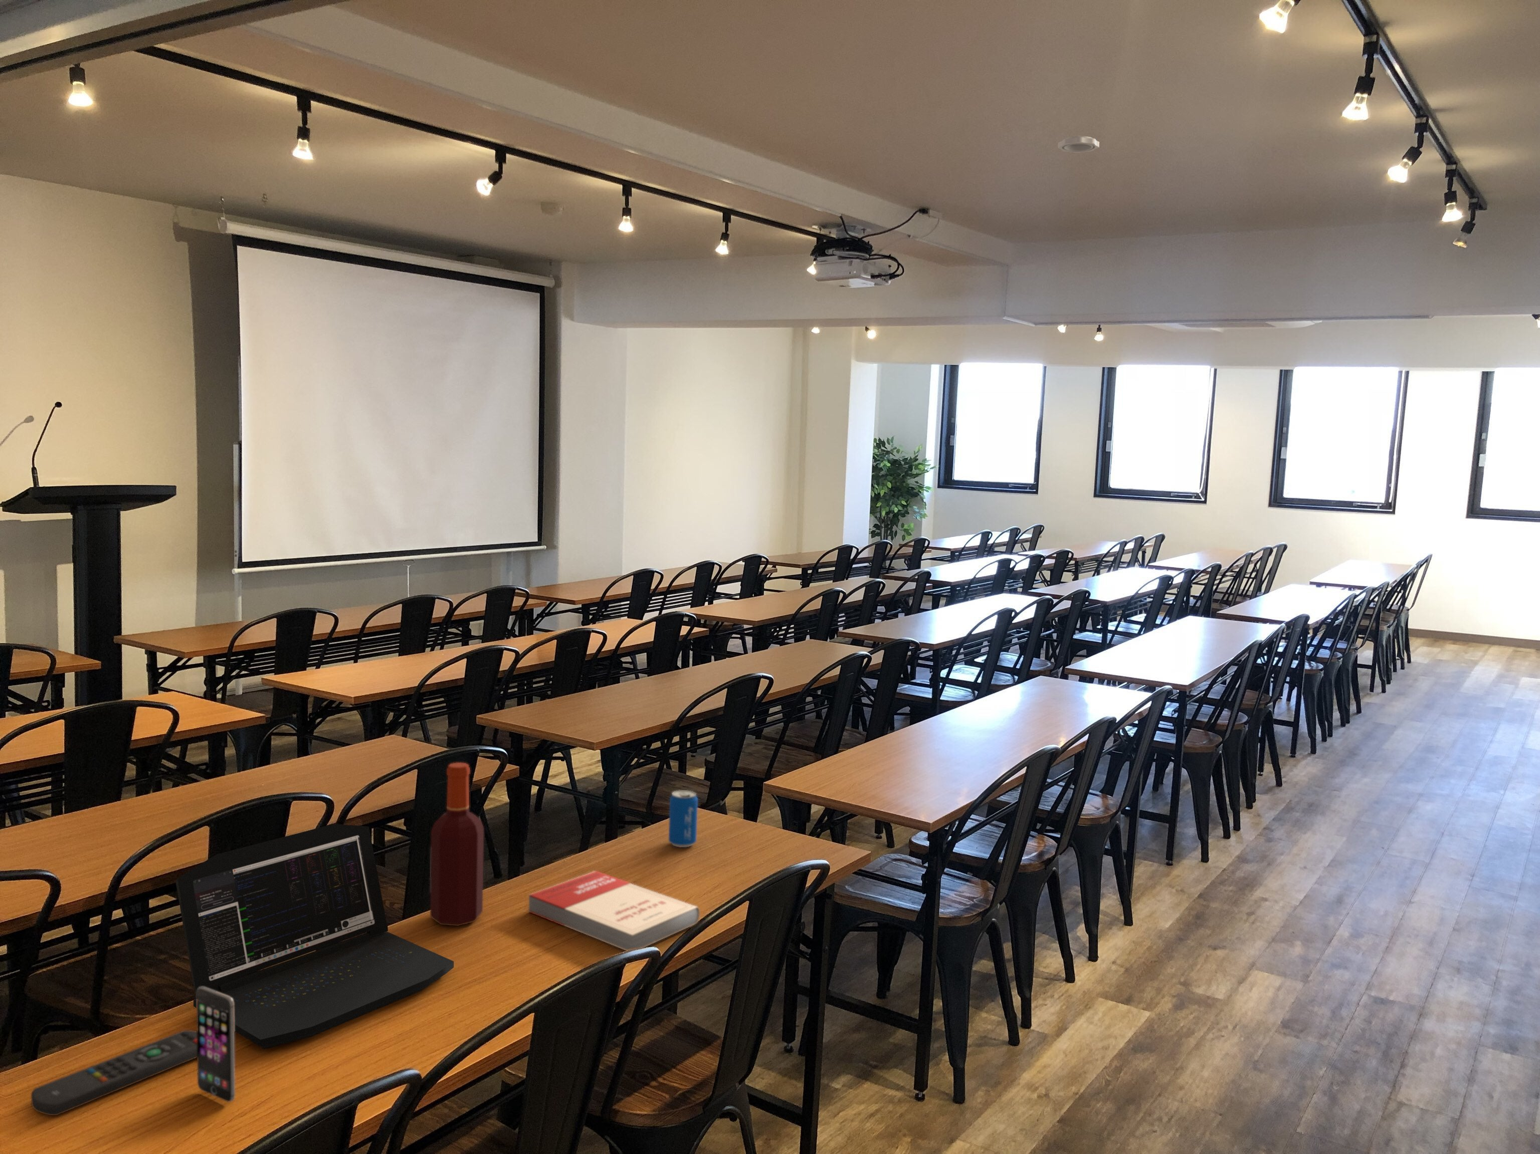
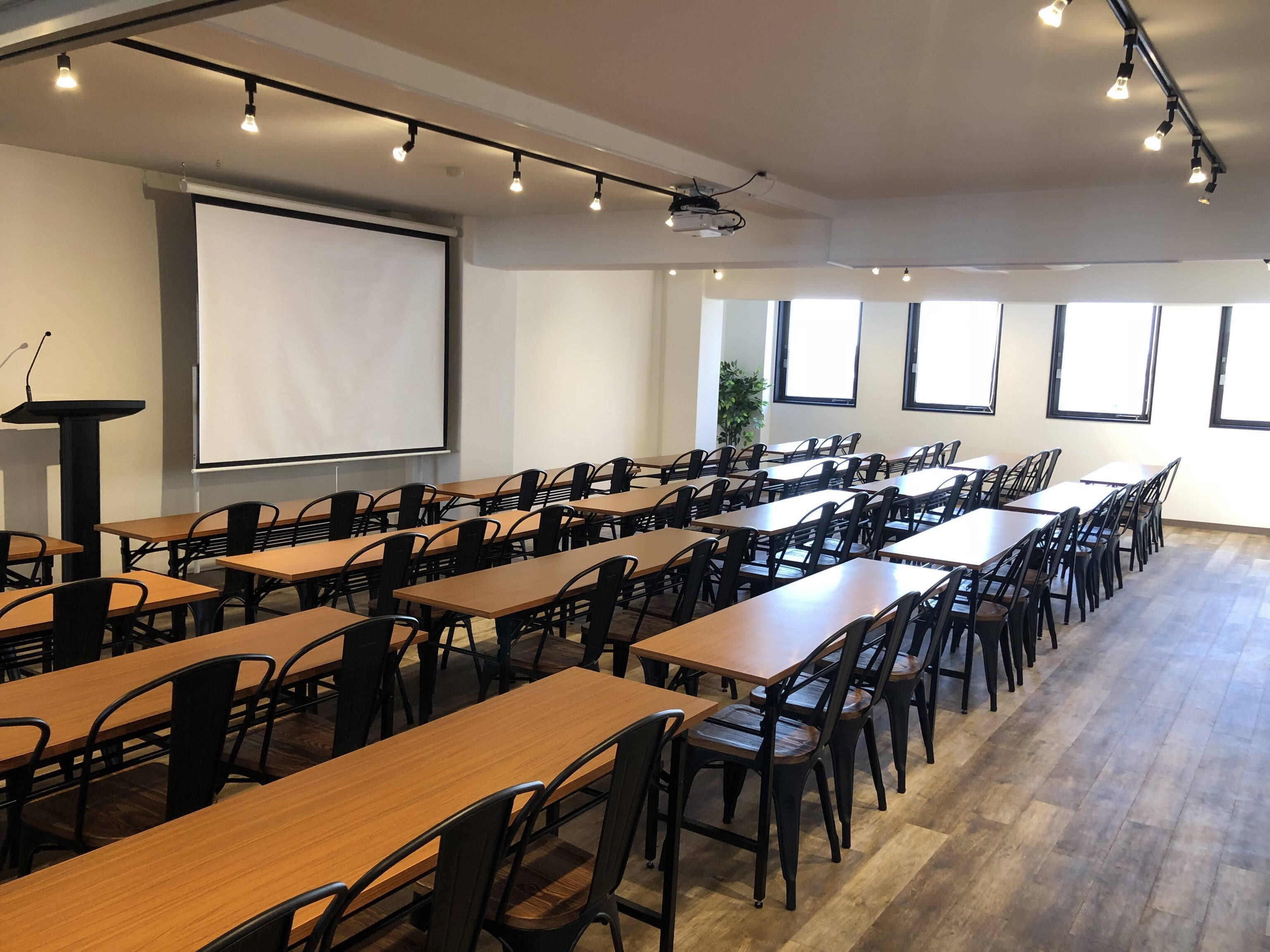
- laptop (323, 924)
- remote control (125, 1069)
- smoke detector (1078, 142)
- bottle (457, 842)
- smartphone (216, 1044)
- book (614, 909)
- beverage can (683, 818)
